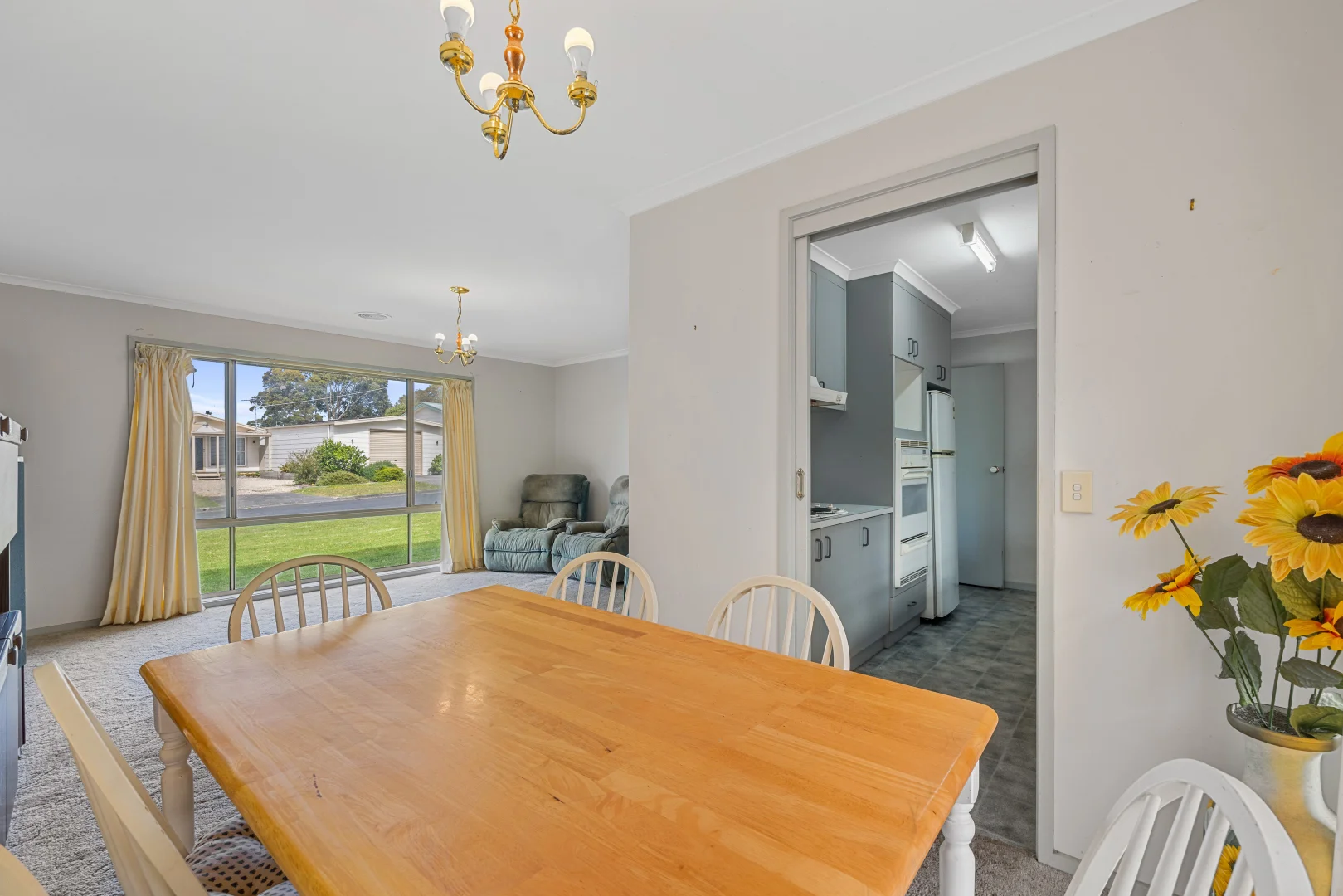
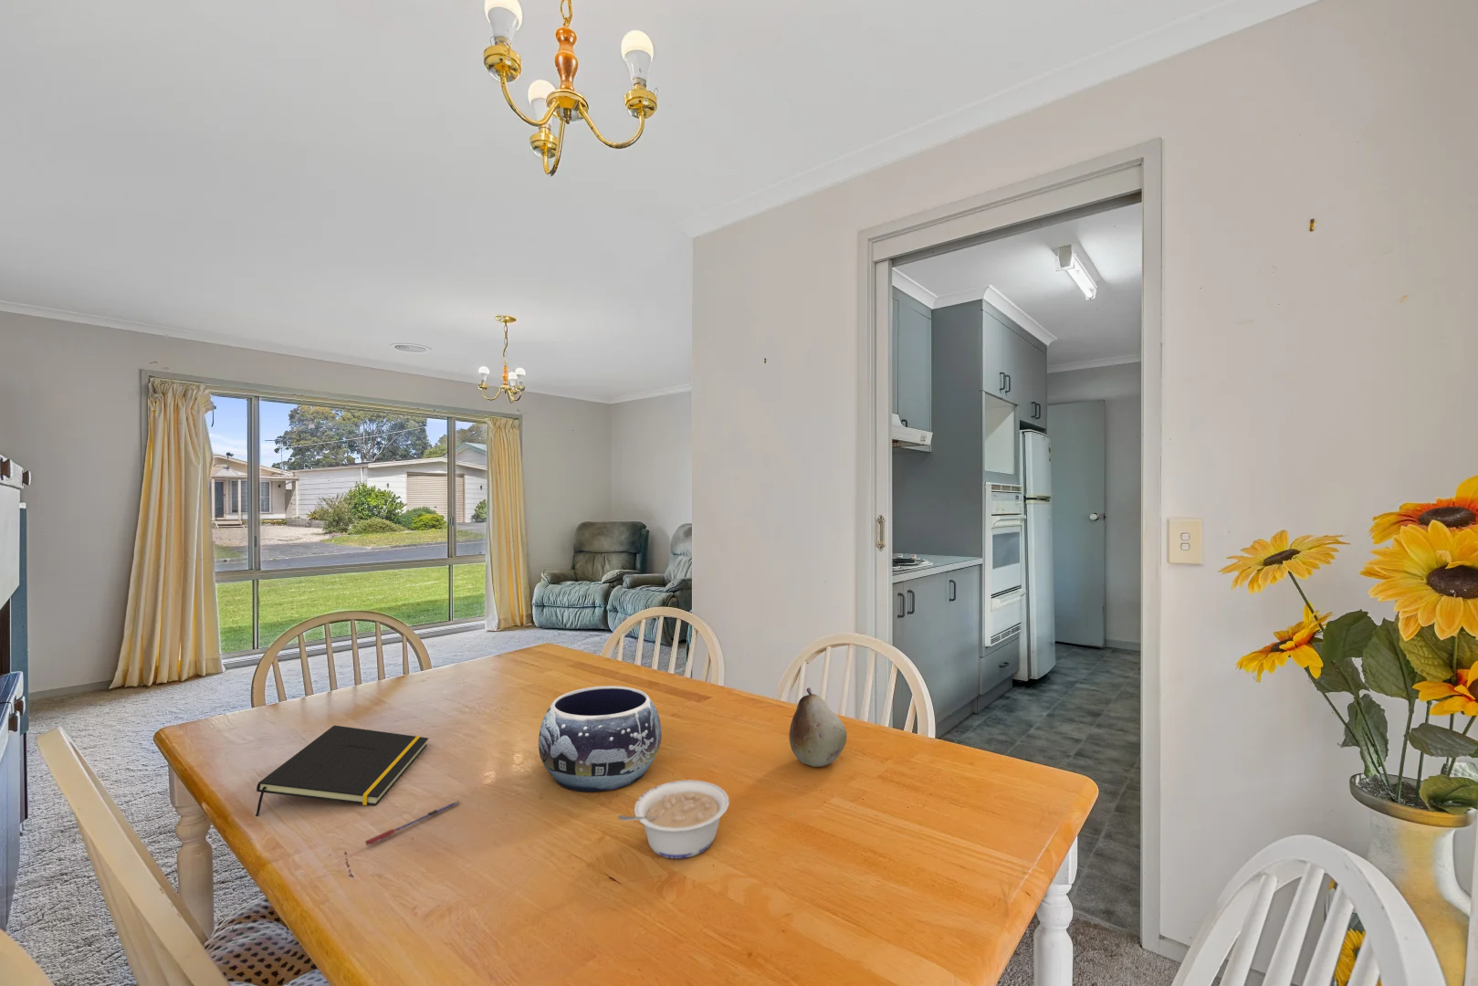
+ decorative bowl (601, 735)
+ legume (680, 819)
+ fruit (818, 726)
+ notepad (352, 762)
+ pen (415, 820)
